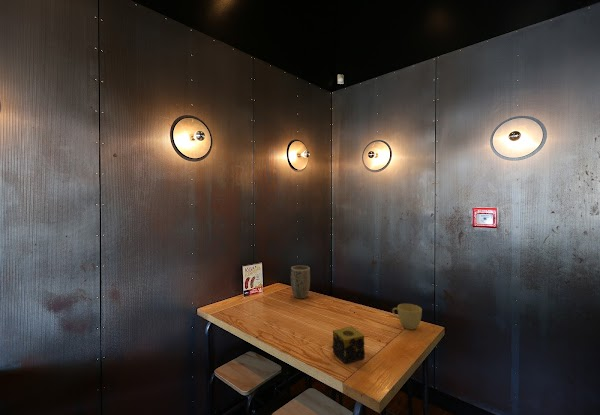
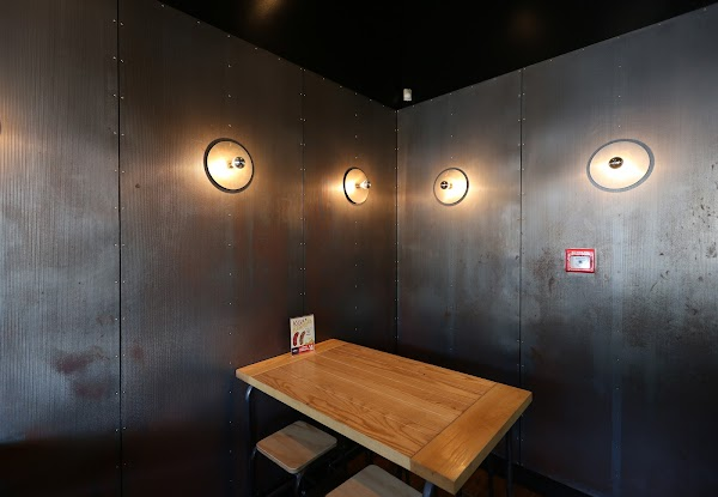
- cup (406, 316)
- plant pot (300, 281)
- candle (348, 344)
